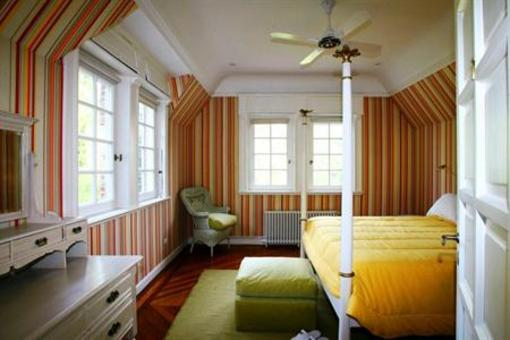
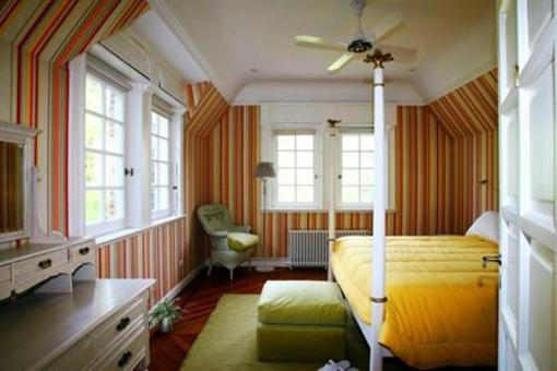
+ potted plant (166, 314)
+ floor lamp (264, 215)
